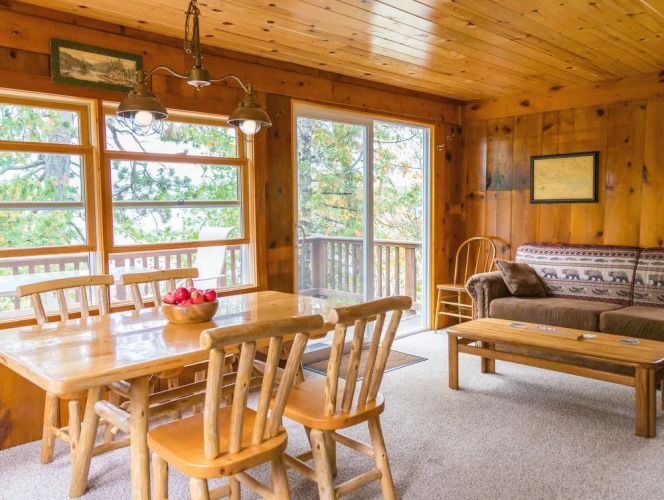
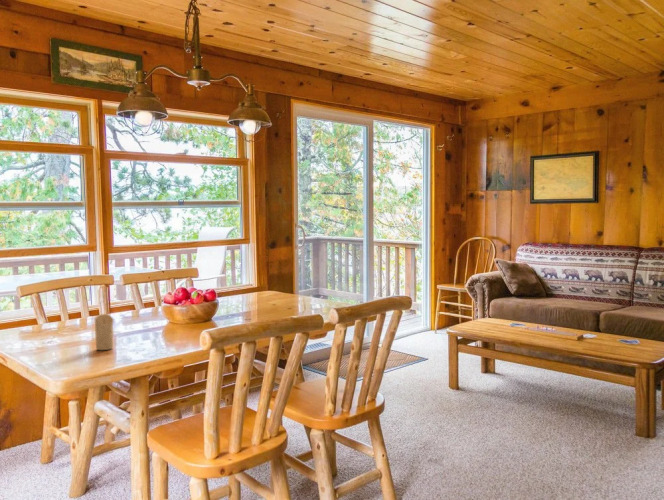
+ candle (103, 332)
